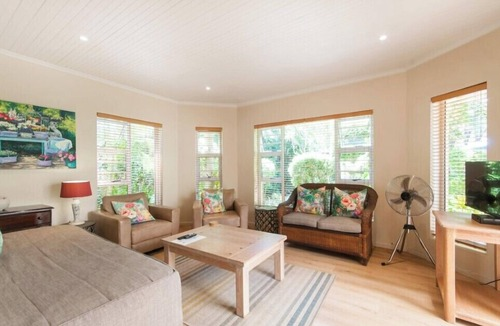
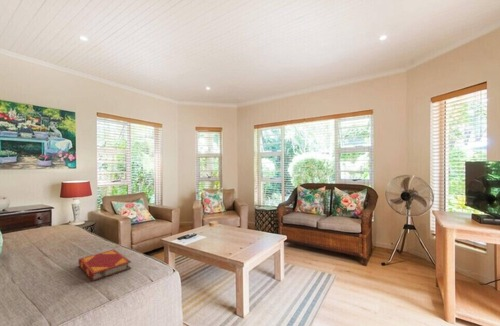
+ hardback book (104, 263)
